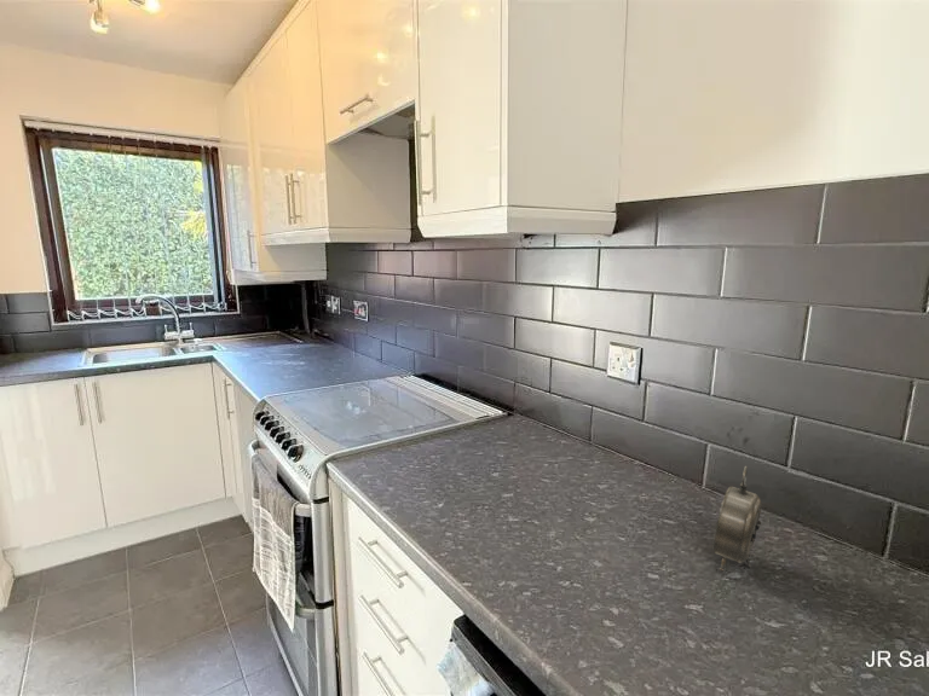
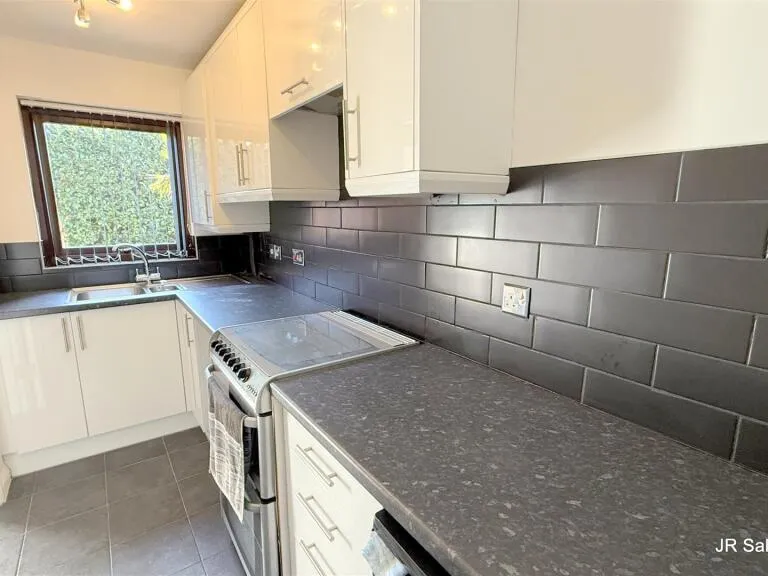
- alarm clock (740, 515)
